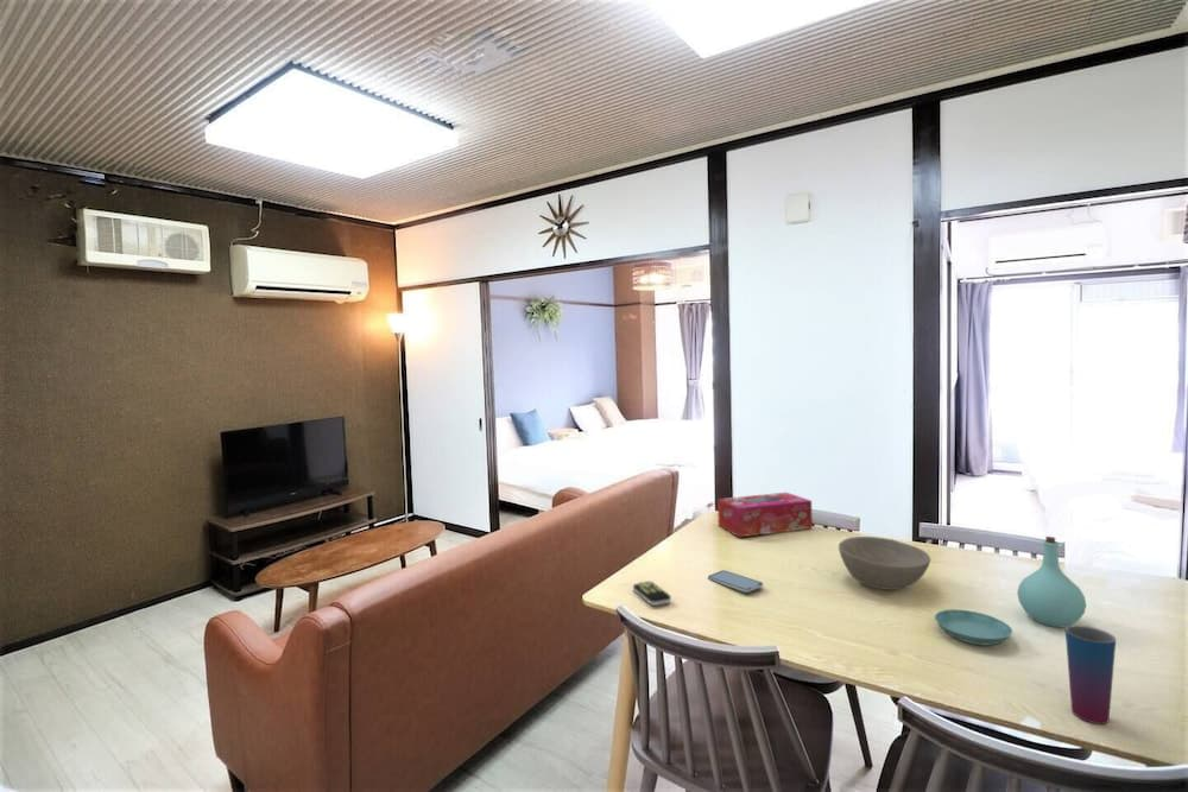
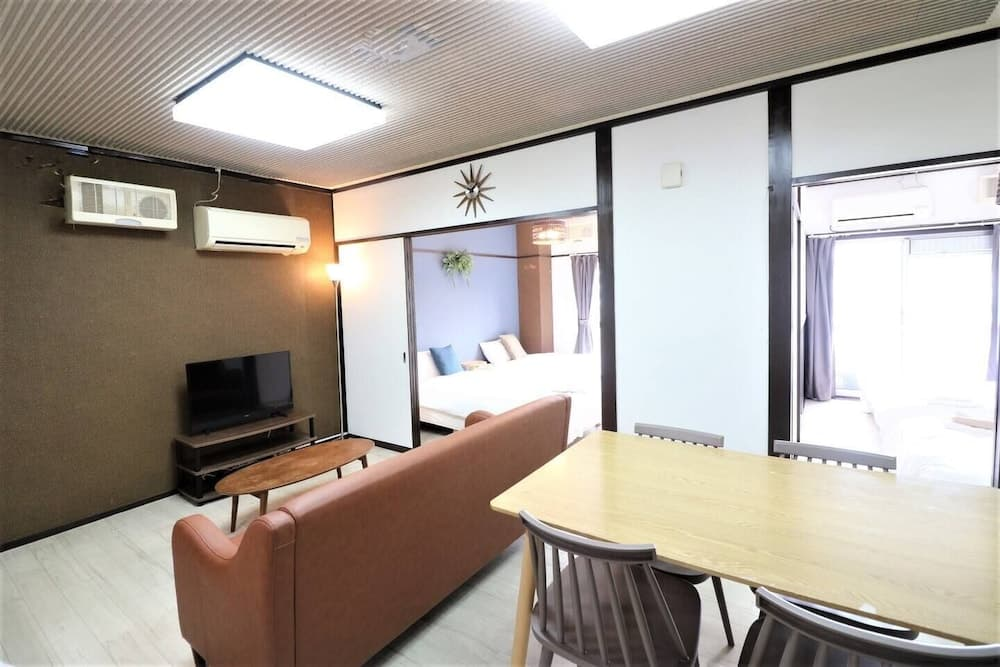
- saucer (972, 628)
- cup (1089, 674)
- smartphone (734, 581)
- bottle (1050, 578)
- remote control (651, 593)
- bowl (883, 565)
- tissue box (764, 513)
